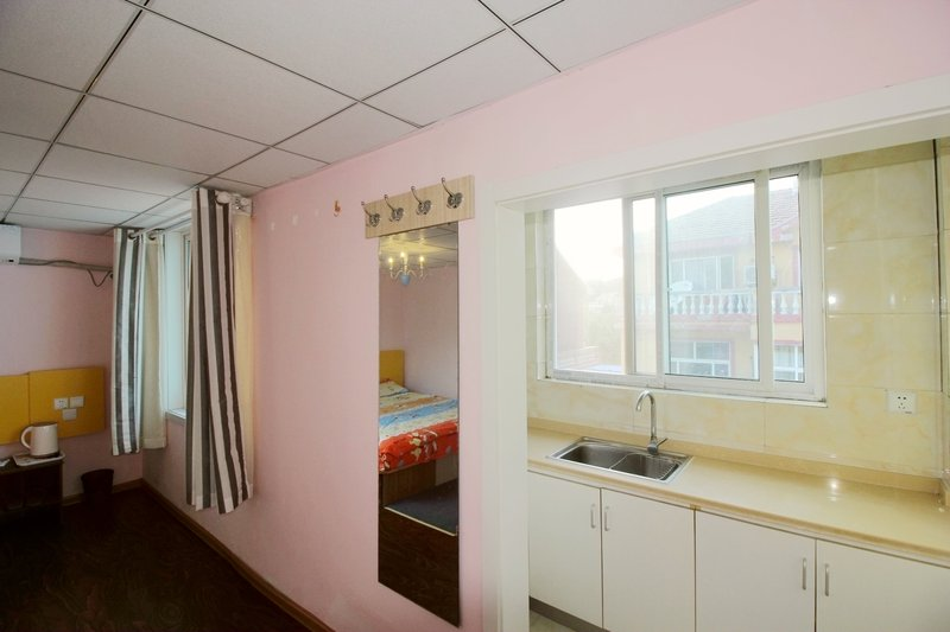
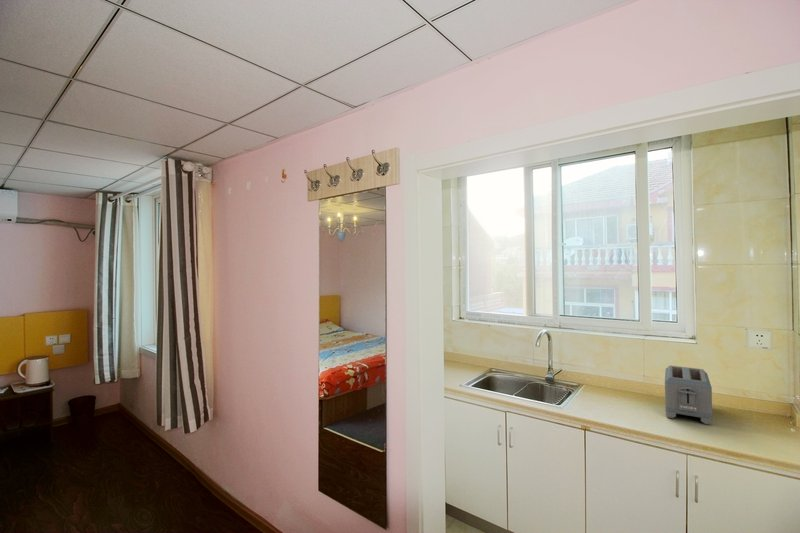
+ toaster (687, 393)
